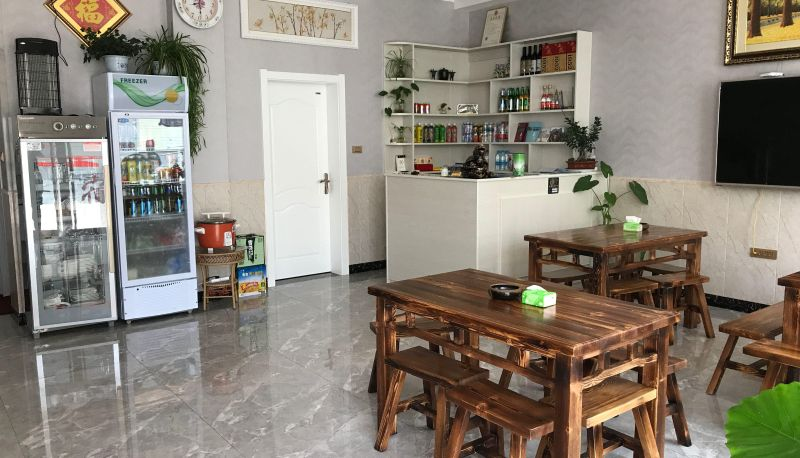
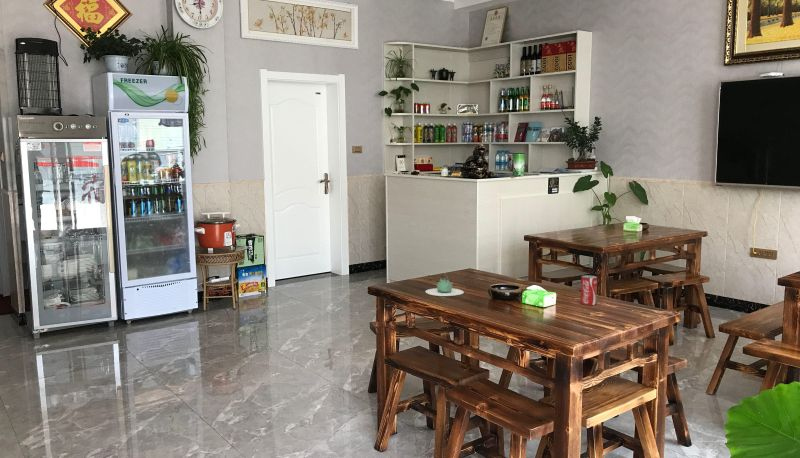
+ teapot (444, 282)
+ beverage can (588, 290)
